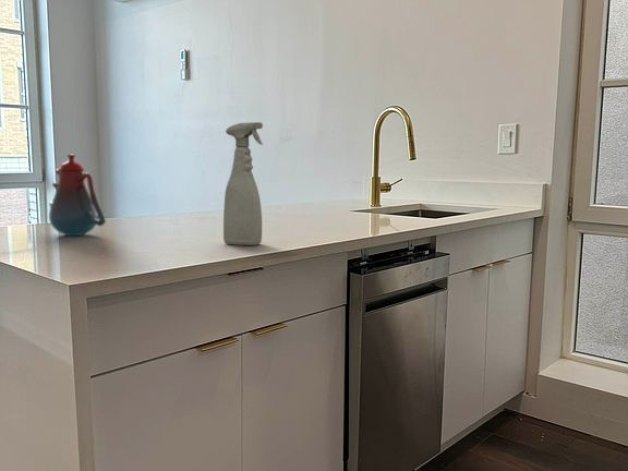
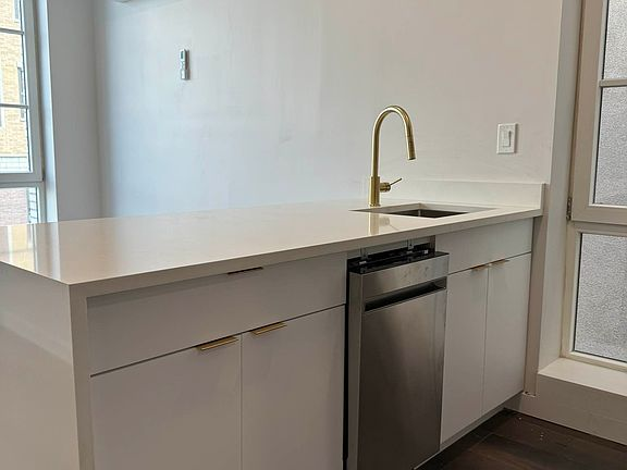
- spray bottle (242, 183)
- teakettle (74, 194)
